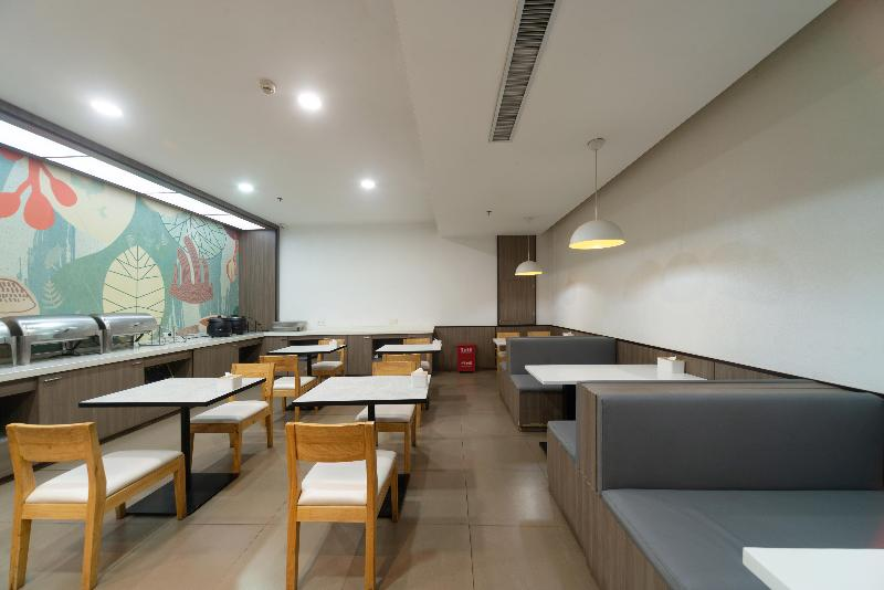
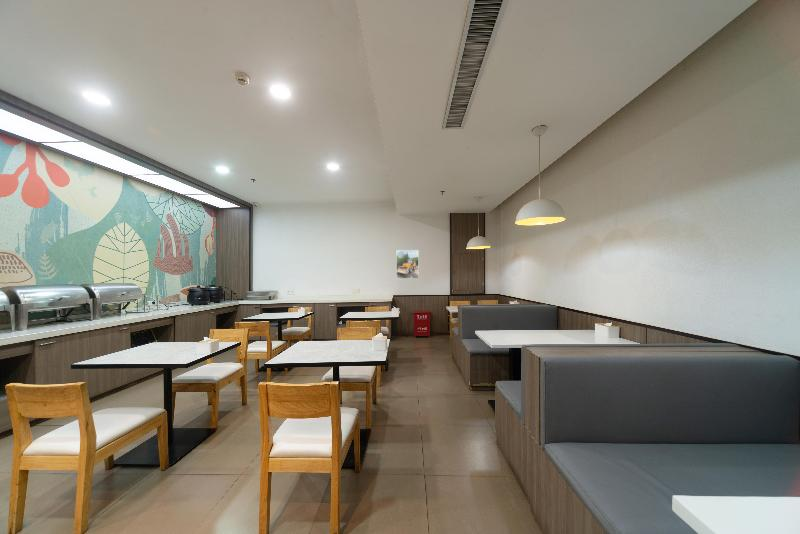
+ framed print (407, 264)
